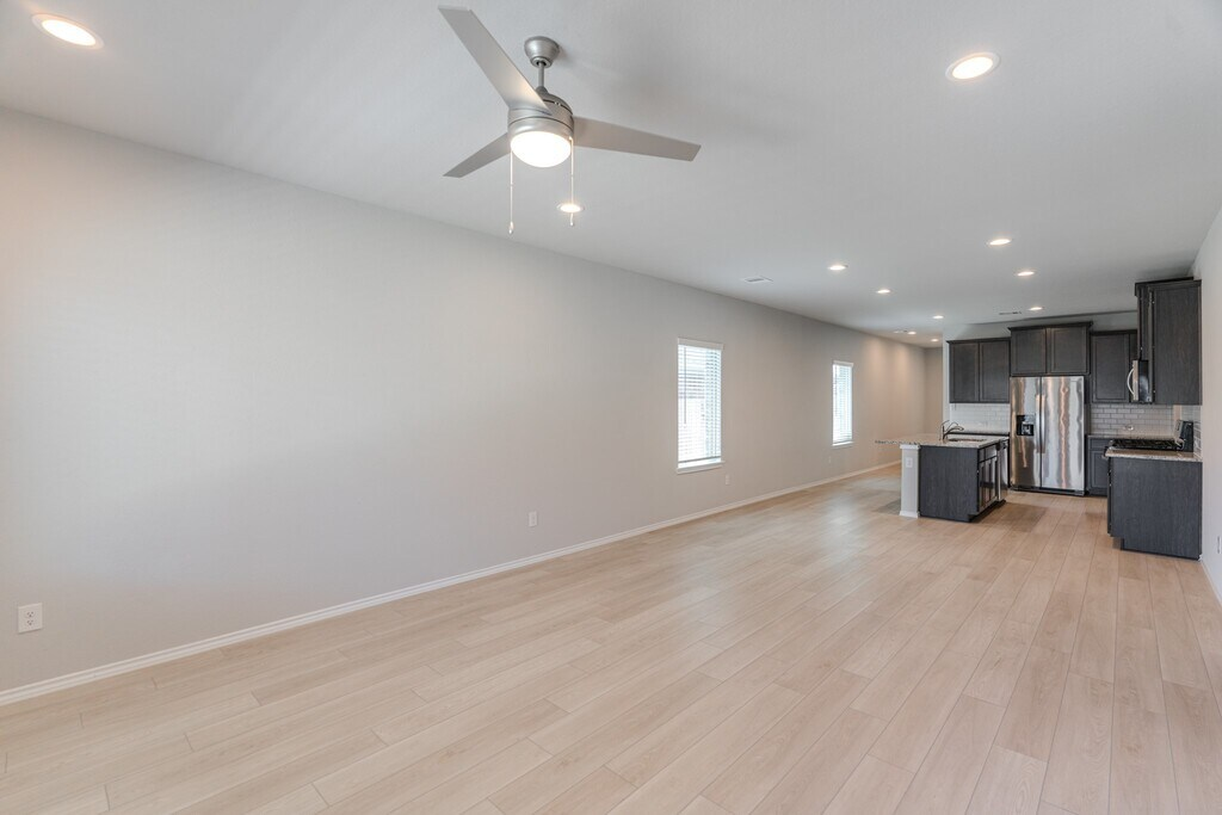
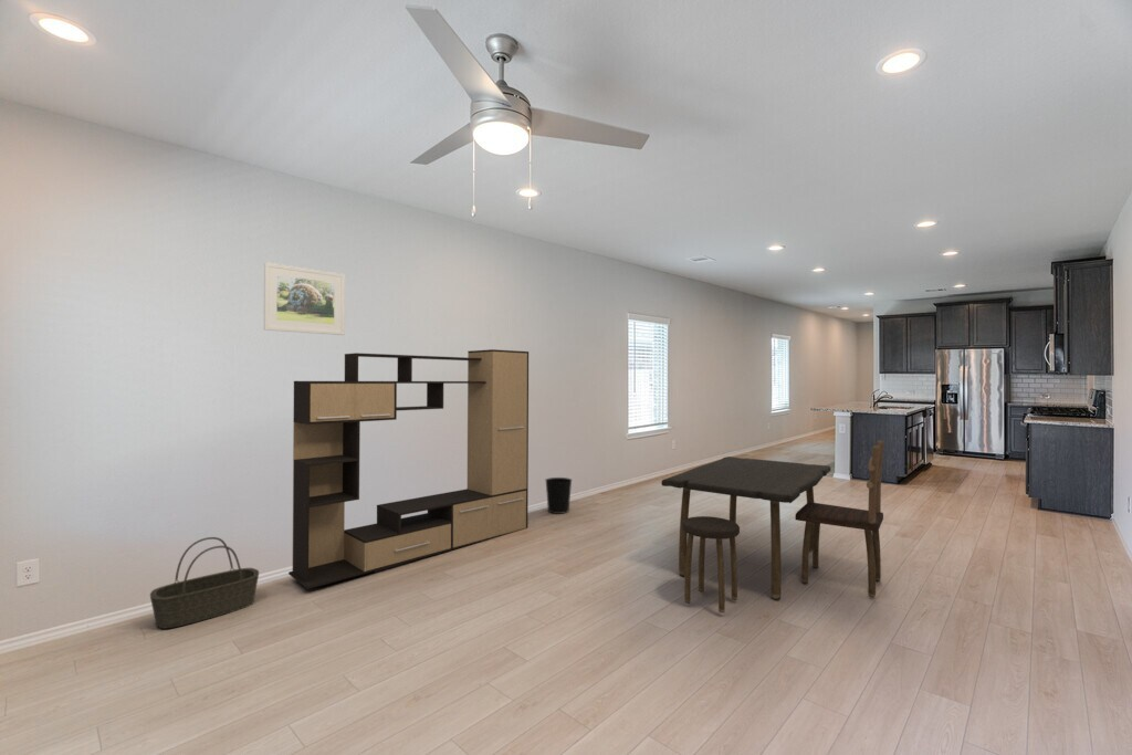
+ media console (421, 409)
+ dining table (774, 507)
+ basket (207, 577)
+ wastebasket (558, 495)
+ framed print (306, 300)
